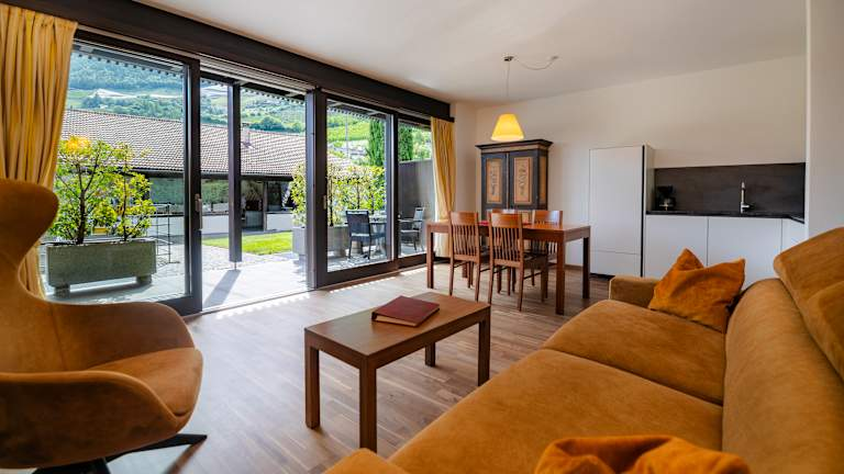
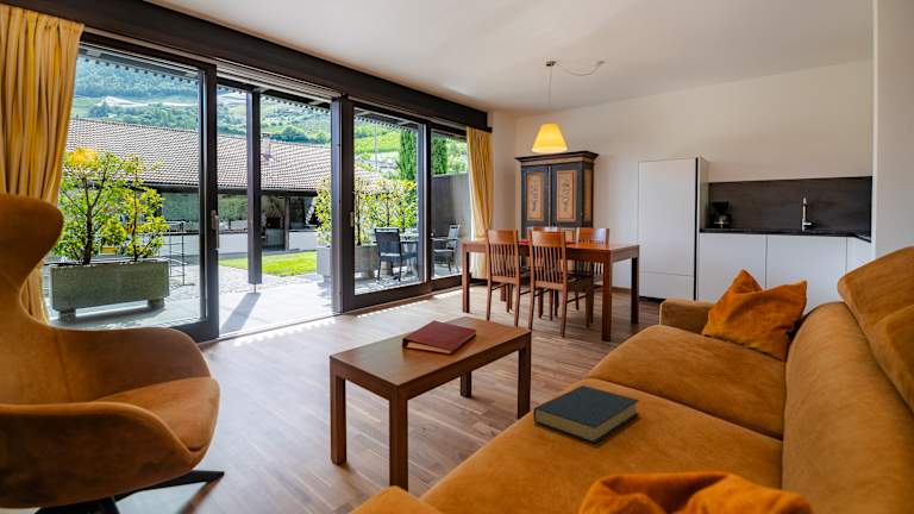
+ hardback book (587, 410)
